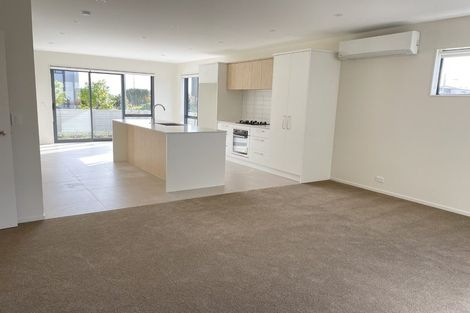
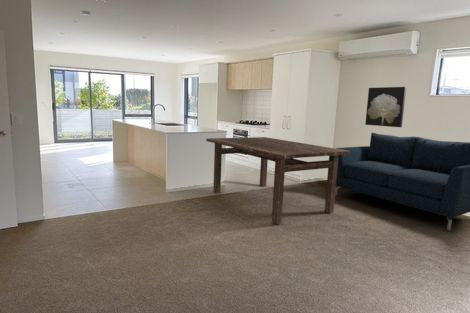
+ sofa (403, 172)
+ wall art (384, 106)
+ dining table (266, 173)
